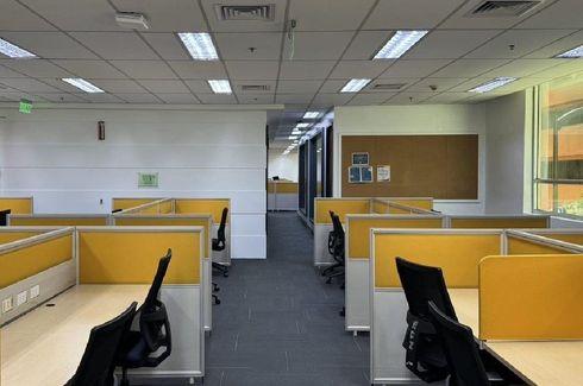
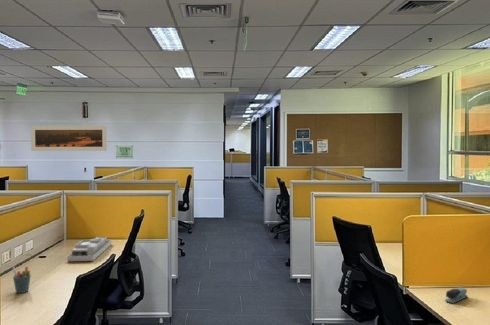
+ stapler (456, 294)
+ desk organizer (91, 246)
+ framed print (68, 138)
+ pen holder (22, 278)
